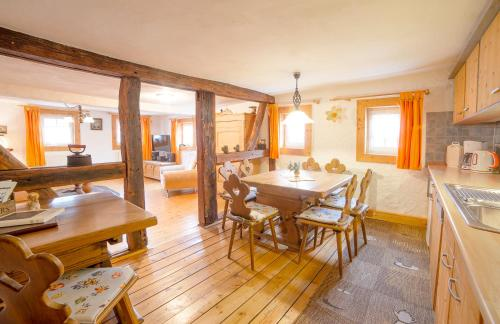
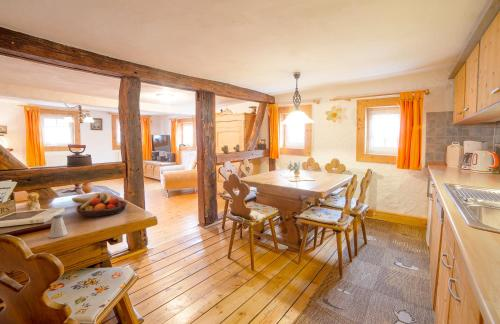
+ fruit bowl (102, 203)
+ saltshaker (57, 225)
